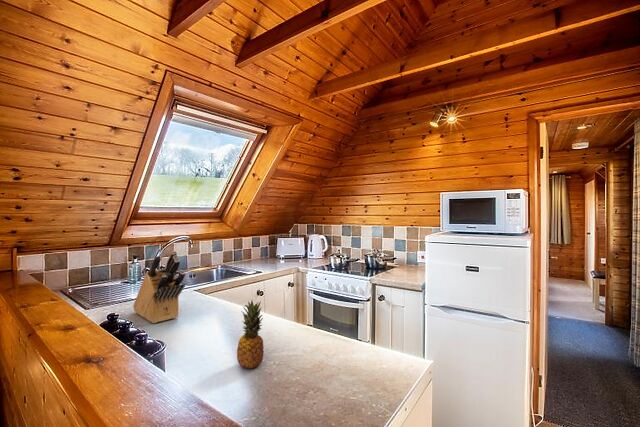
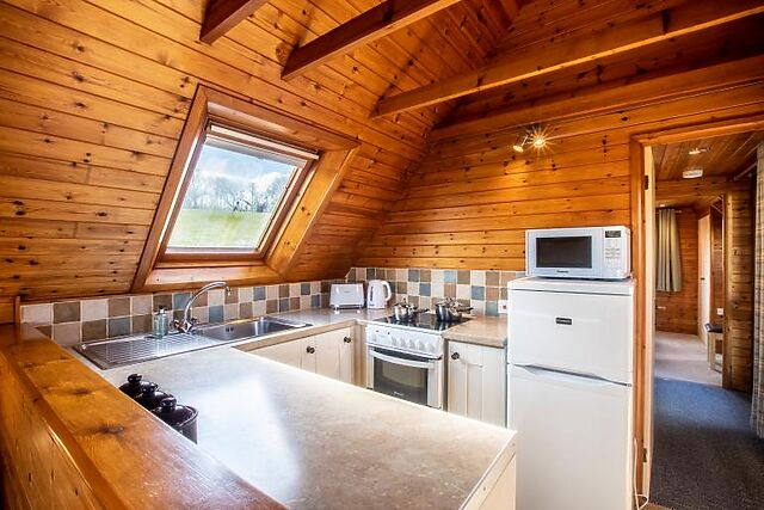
- knife block (158, 283)
- fruit (250, 332)
